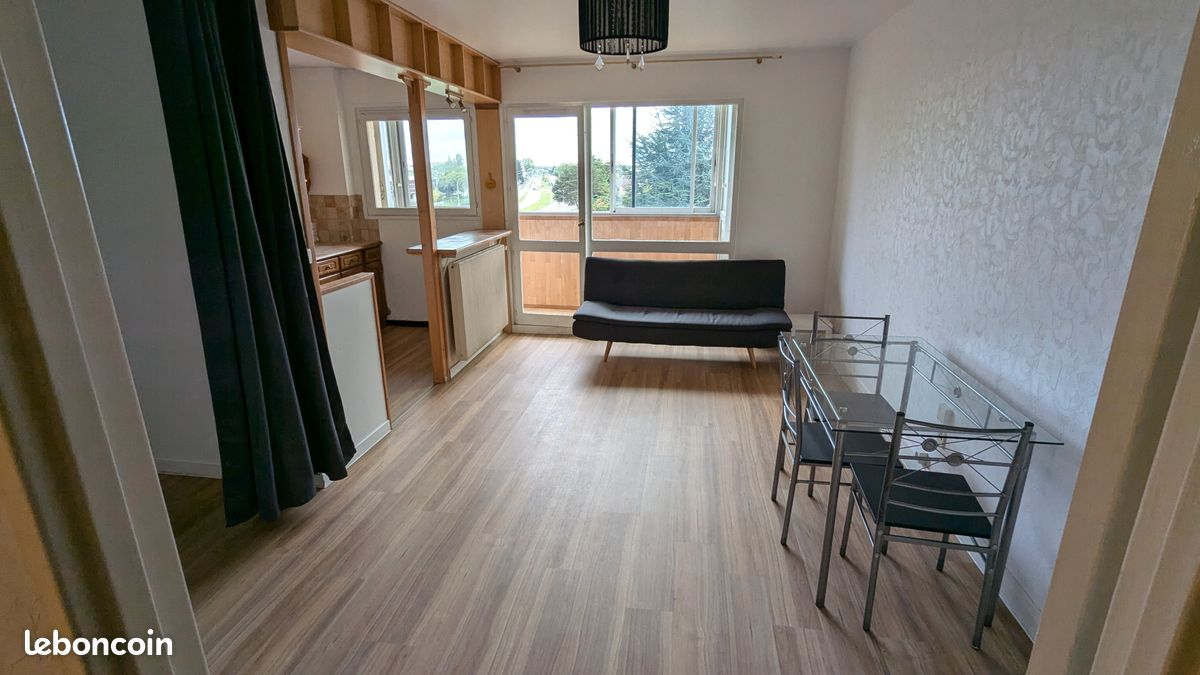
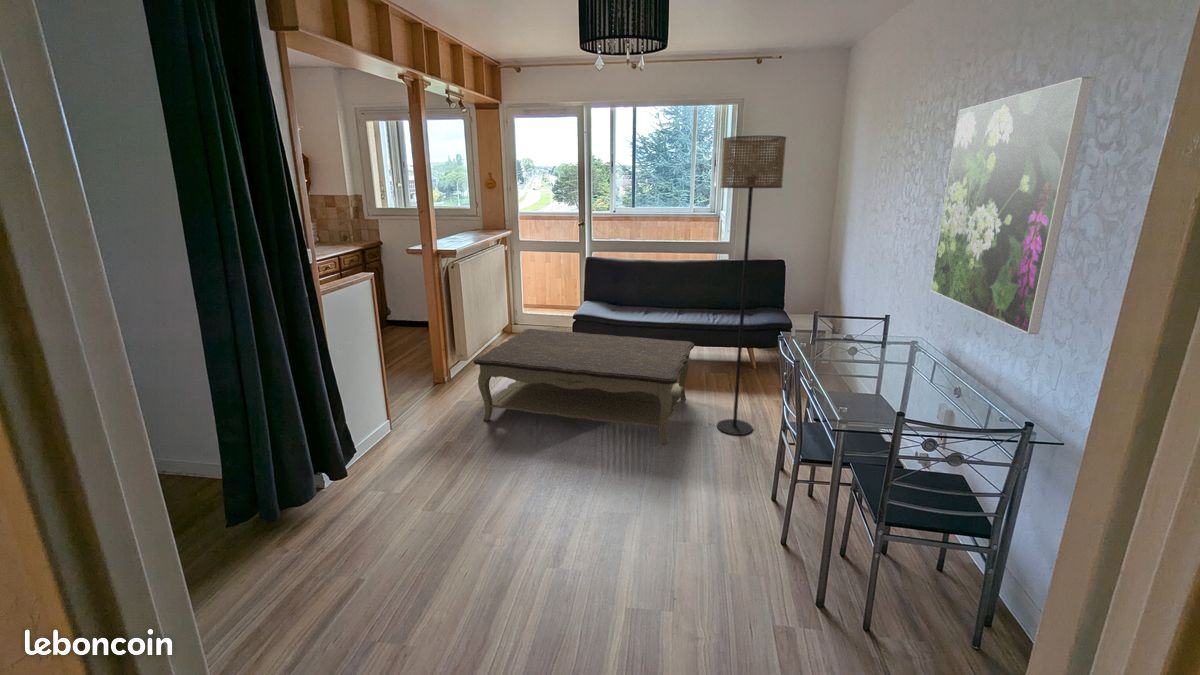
+ floor lamp (743, 292)
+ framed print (993, 207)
+ coffee table (589, 379)
